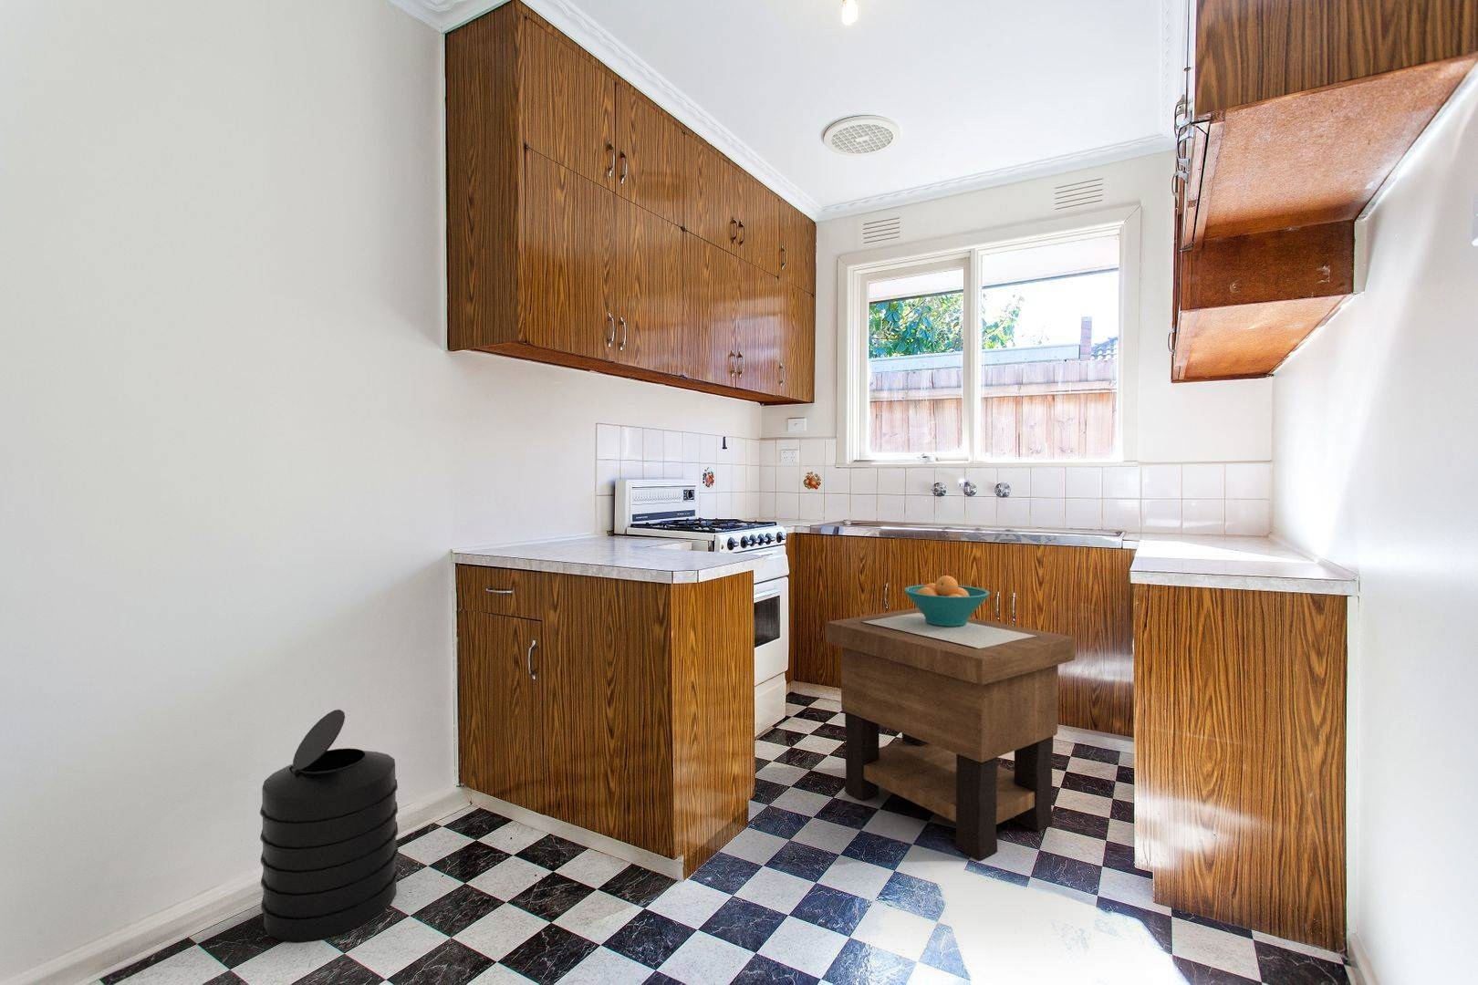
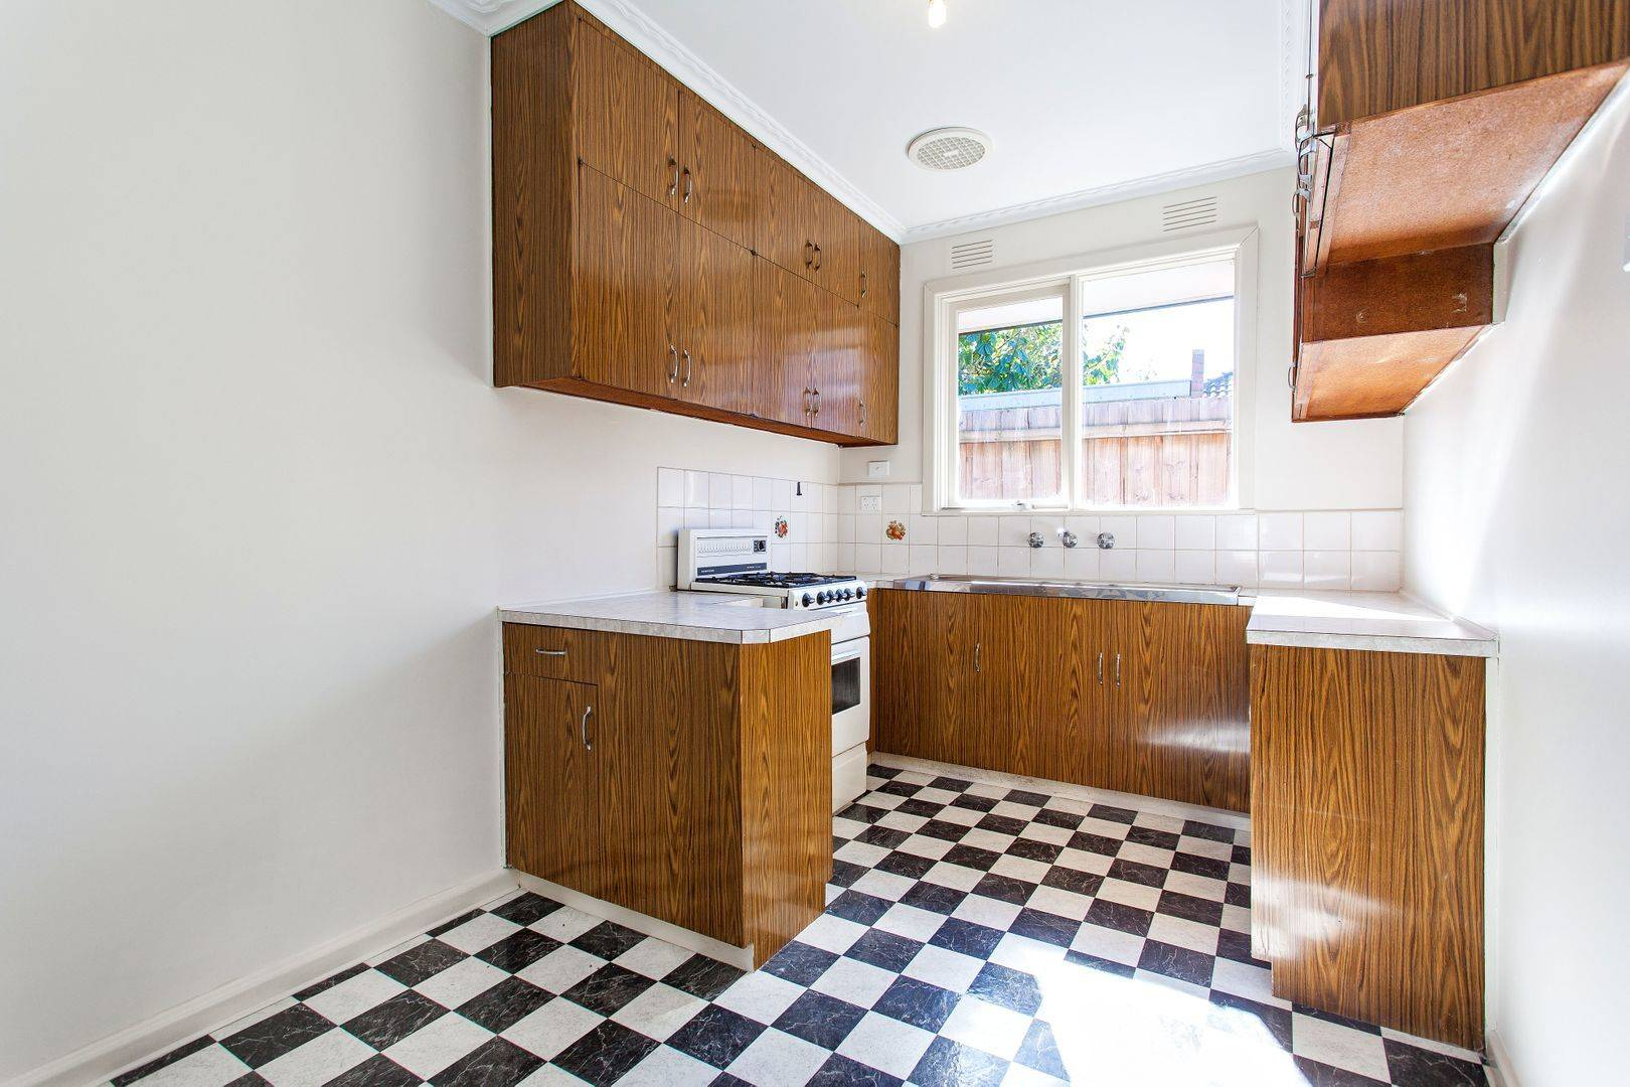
- fruit bowl (946, 599)
- trash can (331, 808)
- side table (947, 716)
